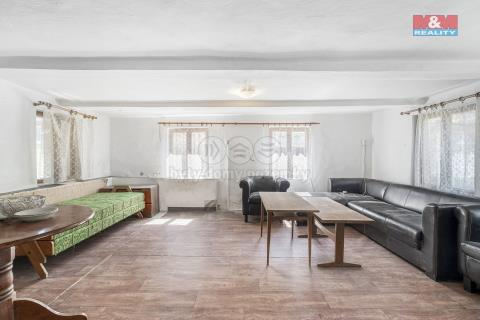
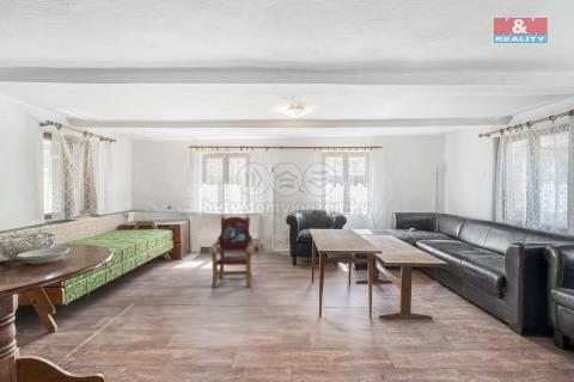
+ armchair (233, 248)
